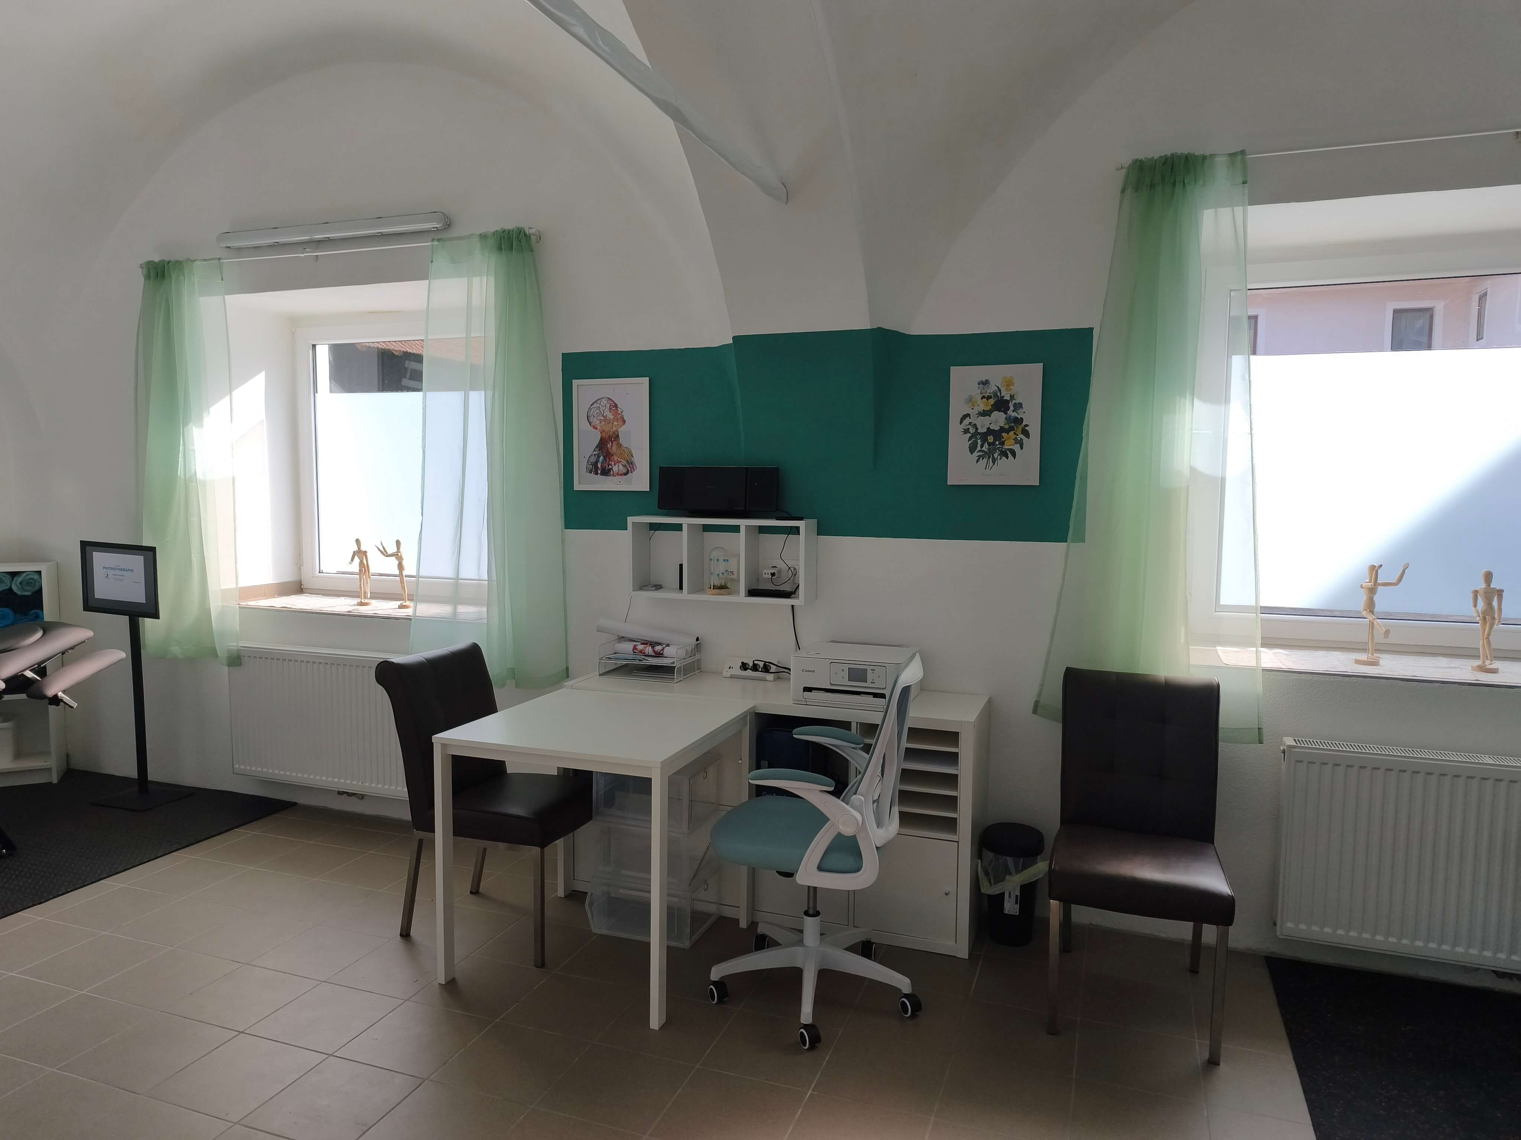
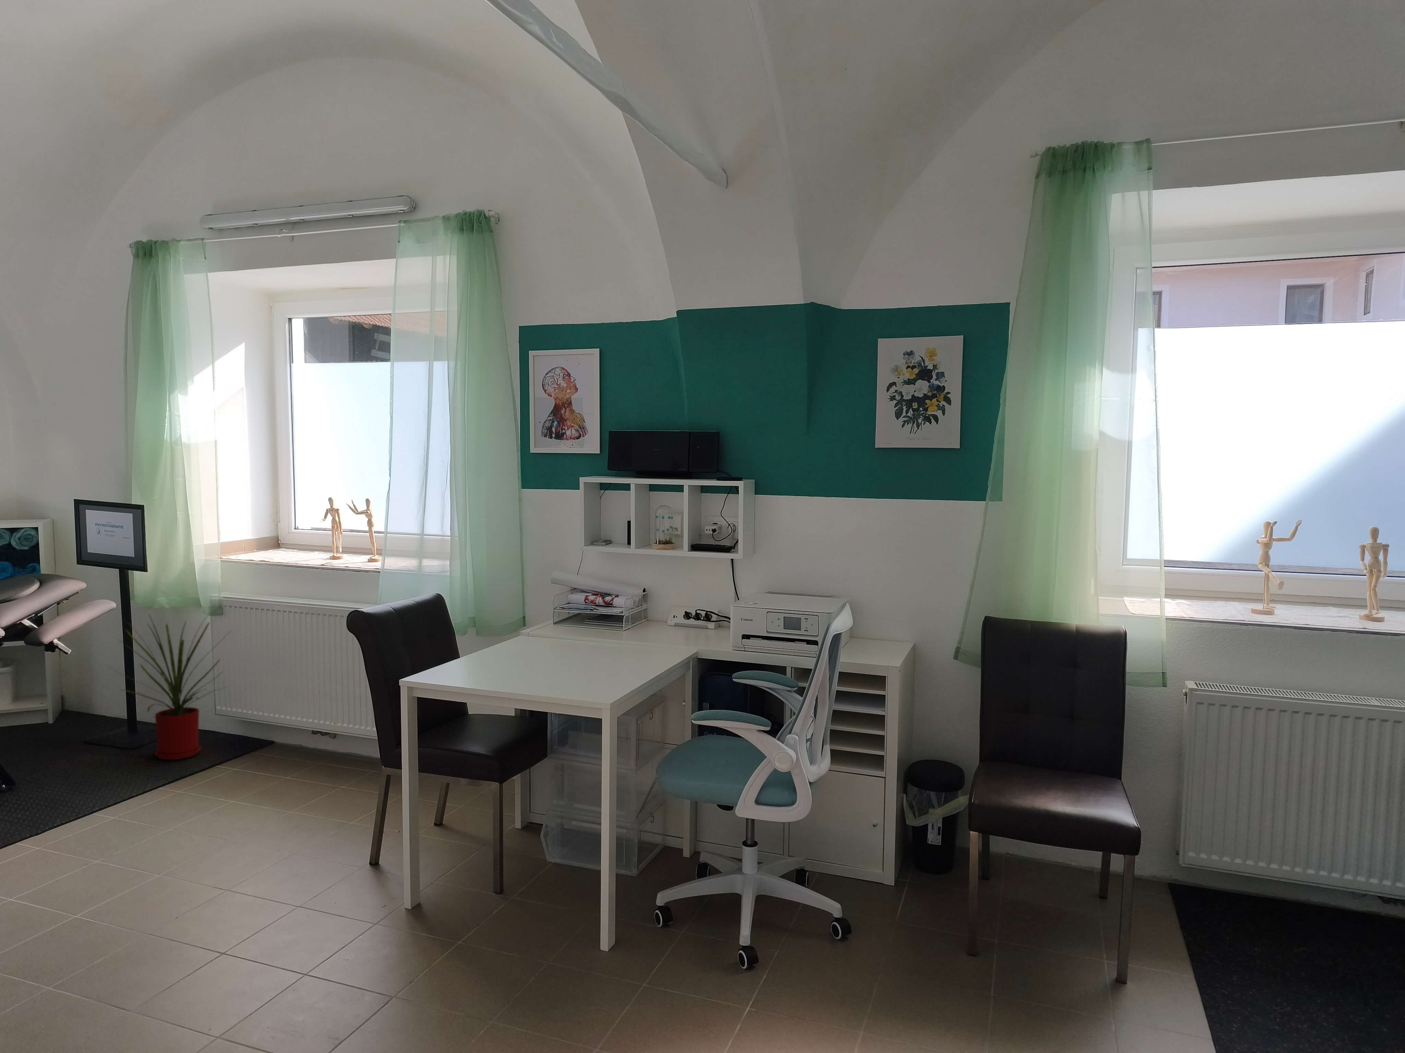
+ house plant (178, 685)
